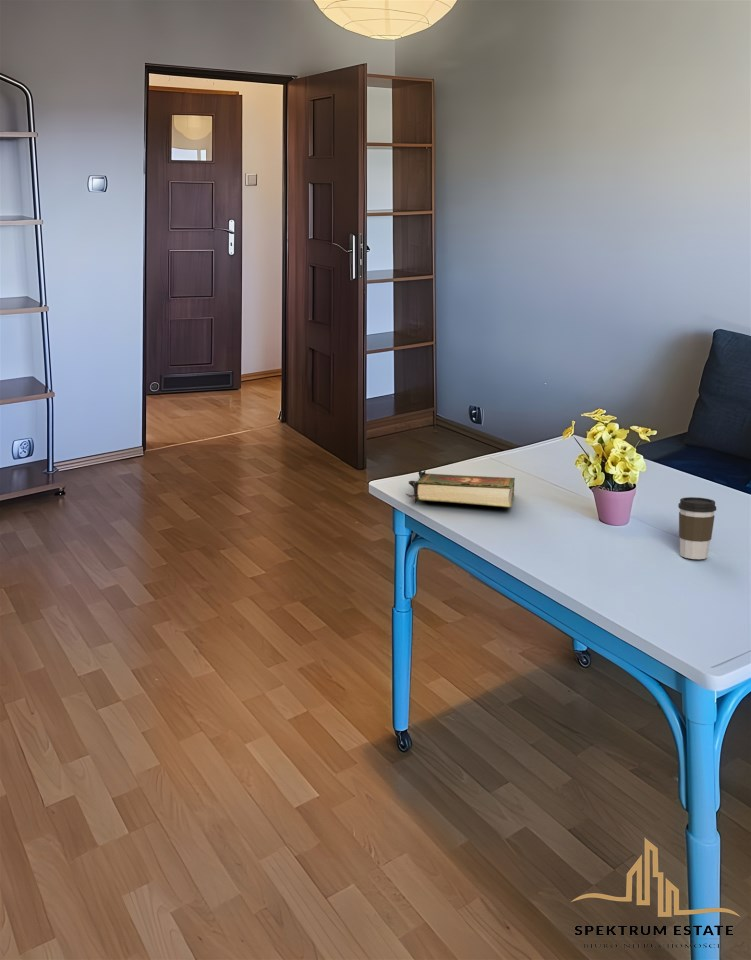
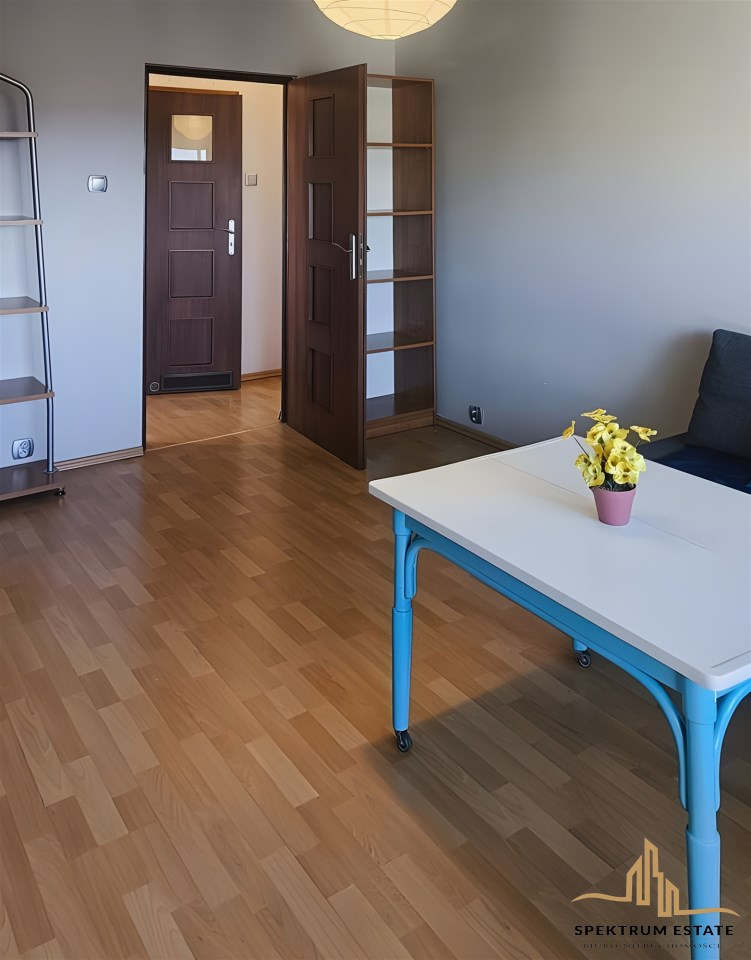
- coffee cup (695, 528)
- book (460, 487)
